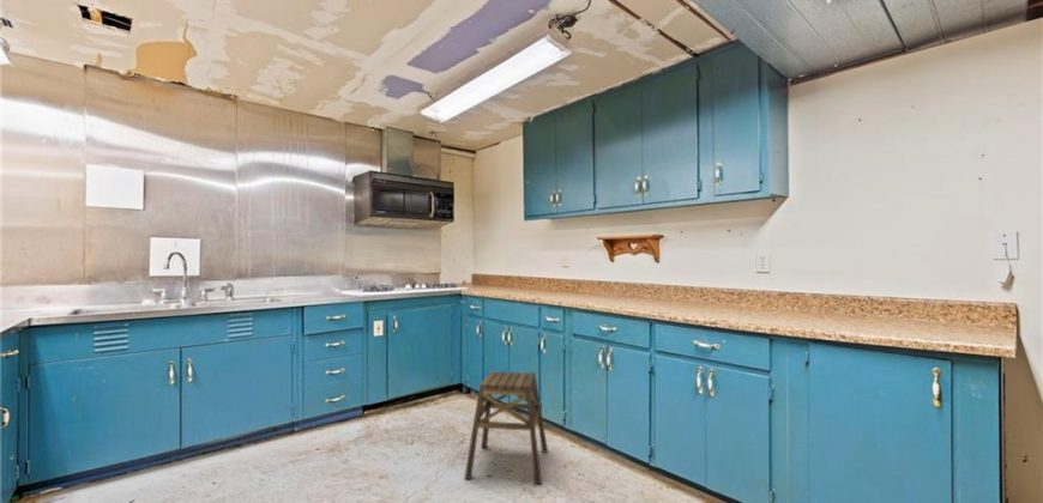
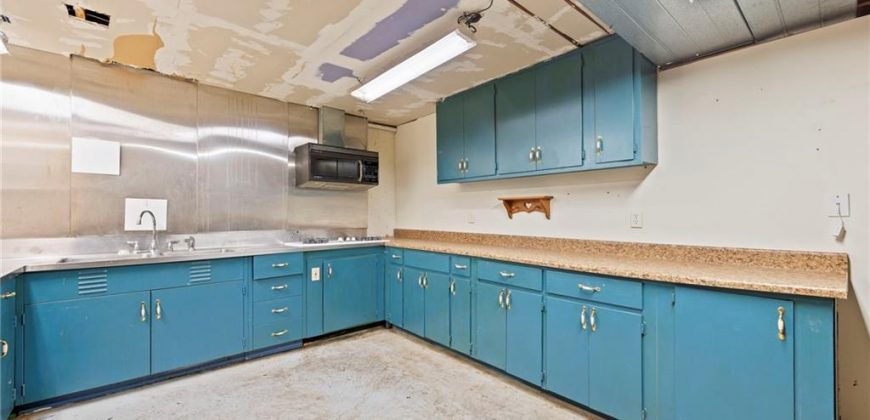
- stool (508, 423)
